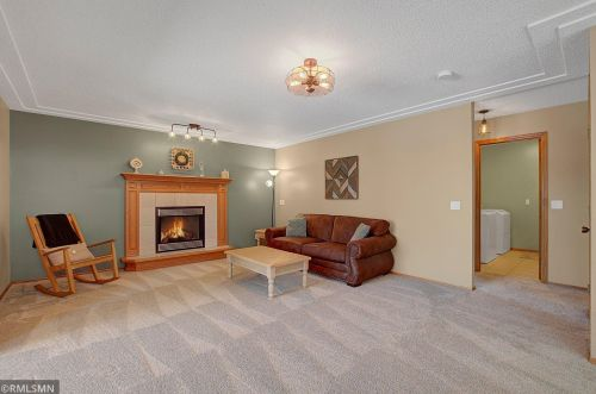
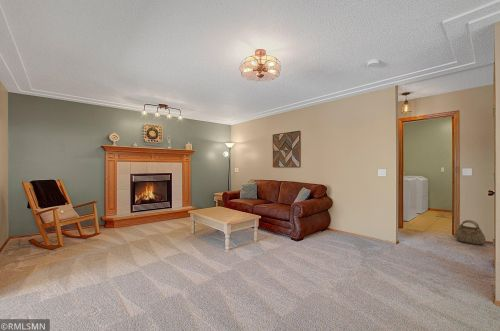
+ basket (469, 231)
